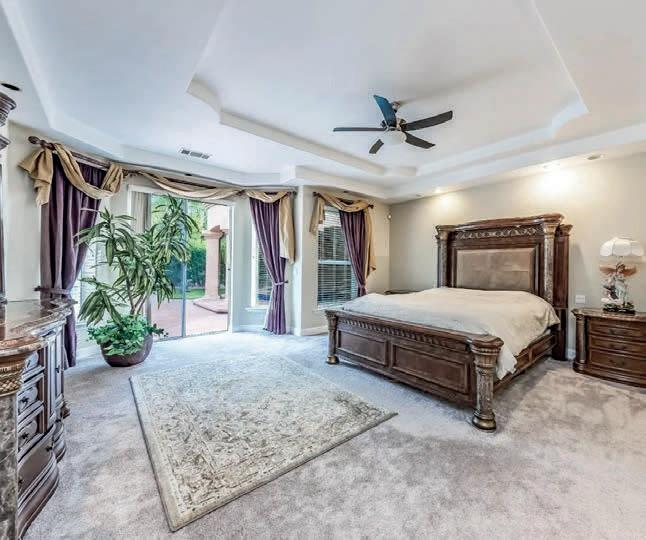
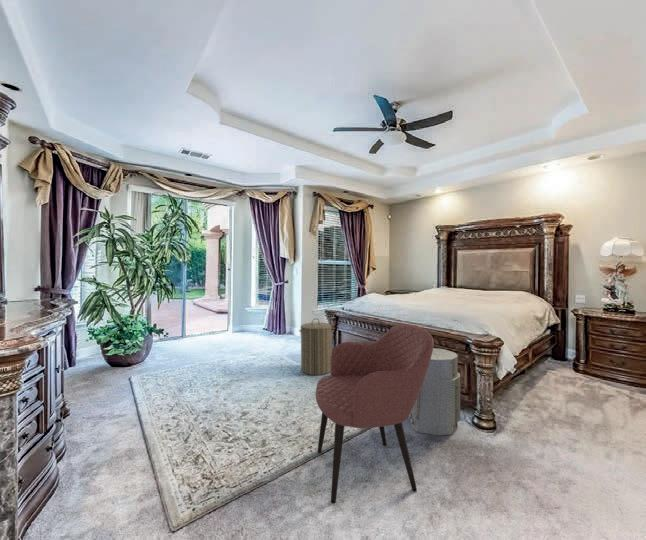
+ armchair (370, 398)
+ laundry hamper (316, 344)
+ air purifier (434, 388)
